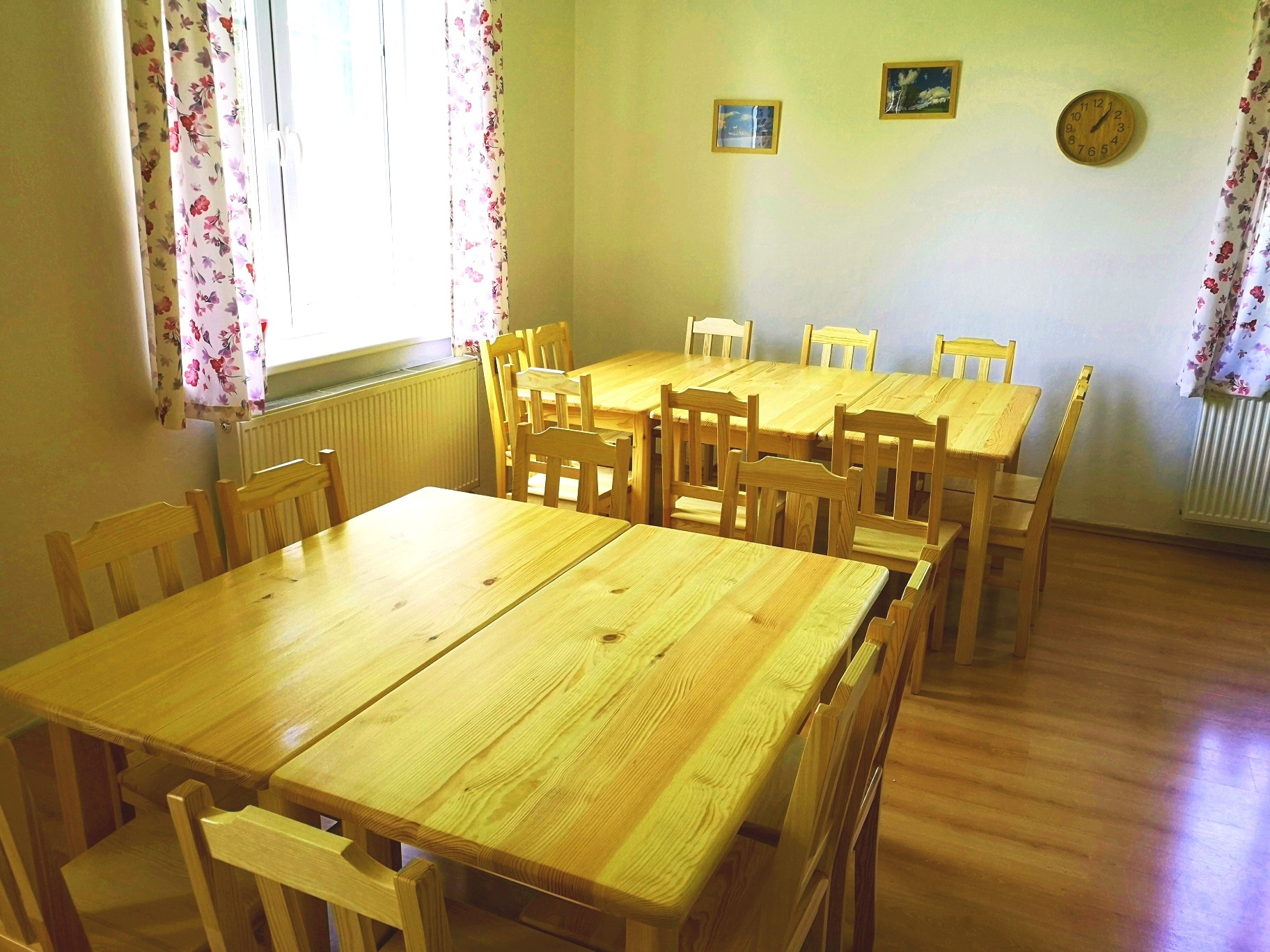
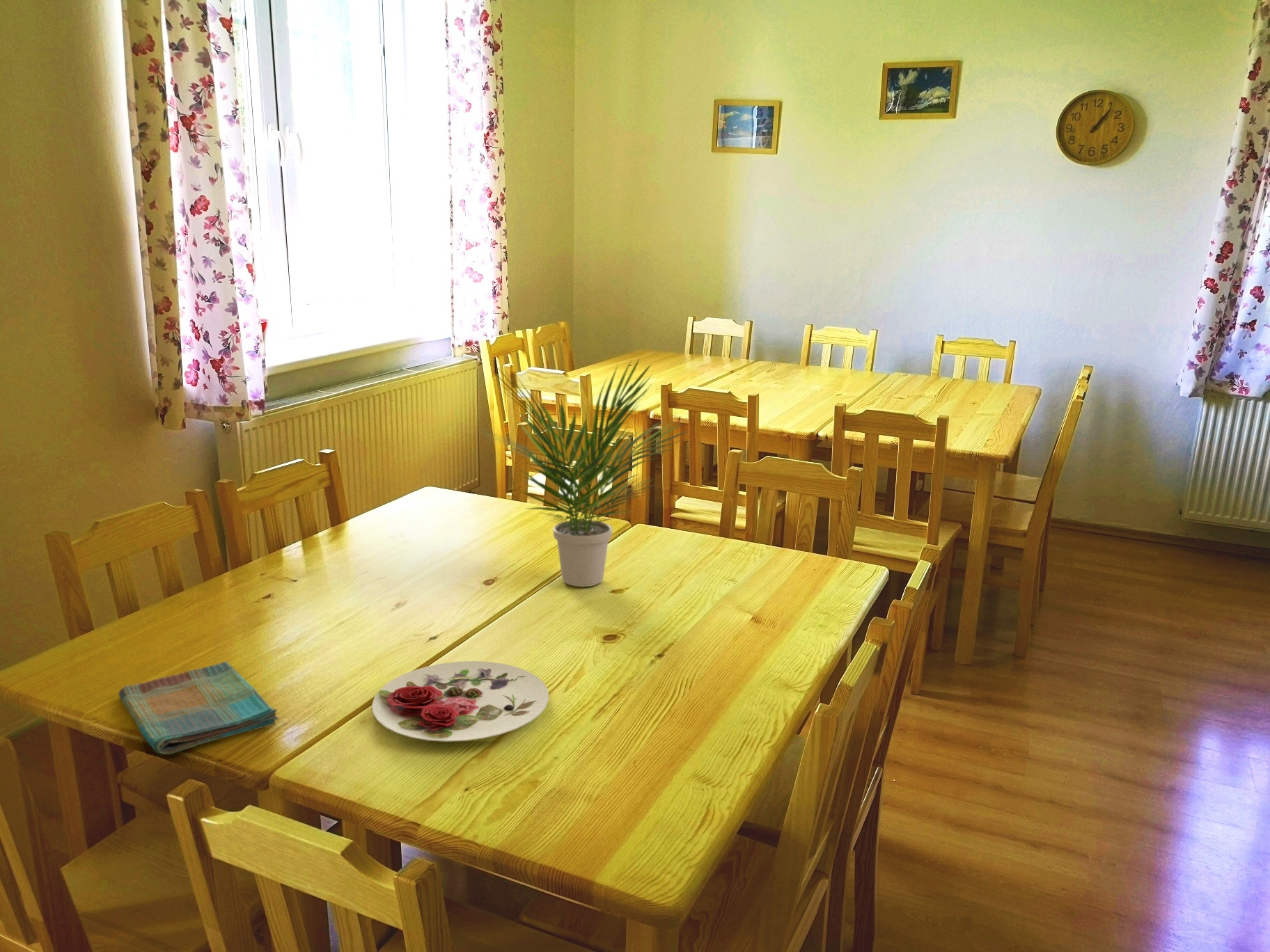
+ dish towel (195, 703)
+ plate (462, 697)
+ potted plant (581, 475)
